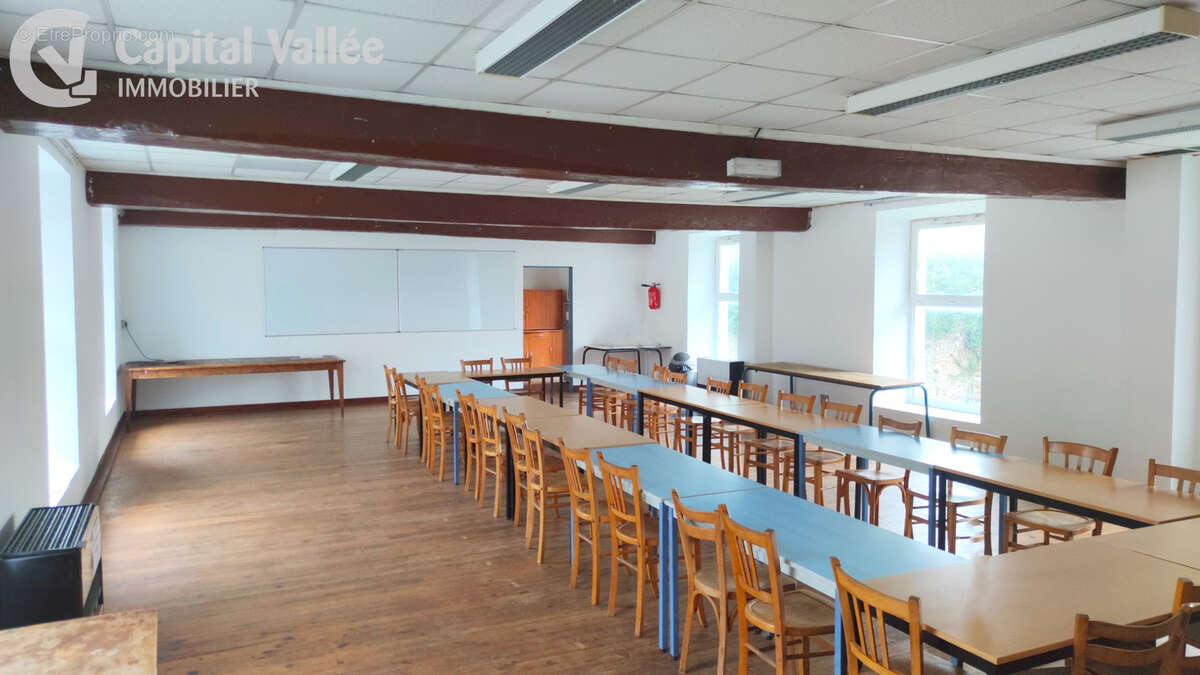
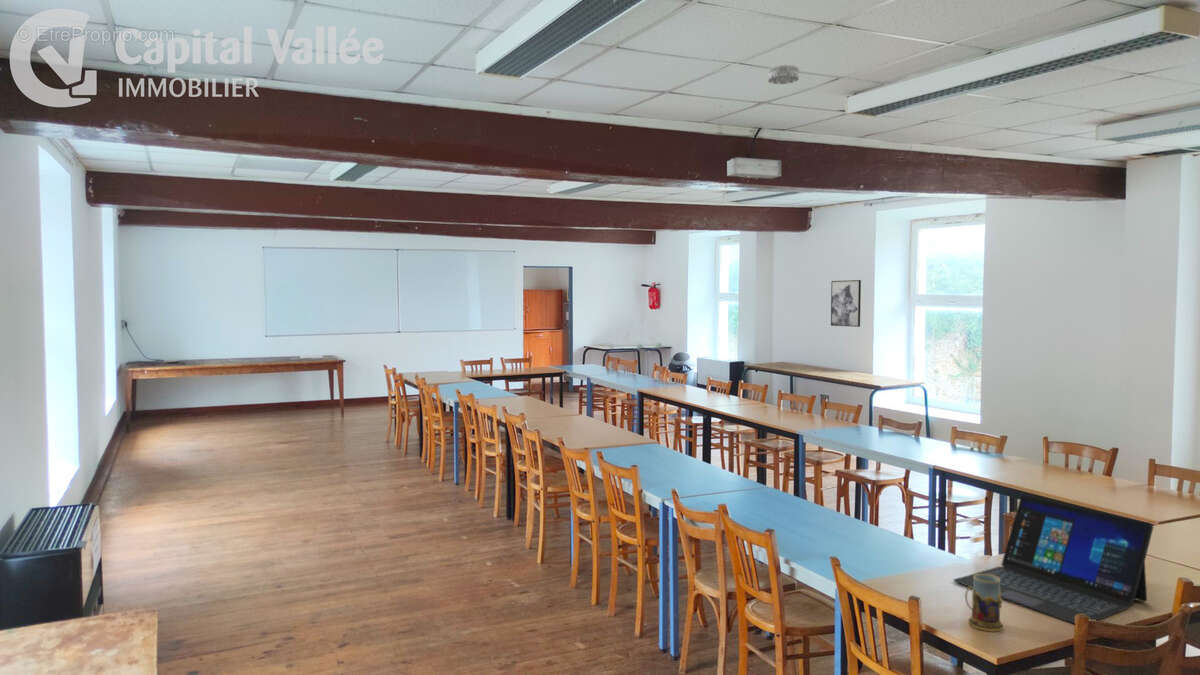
+ laptop (1049, 553)
+ smoke detector (783, 74)
+ wall art (845, 303)
+ mug (983, 601)
